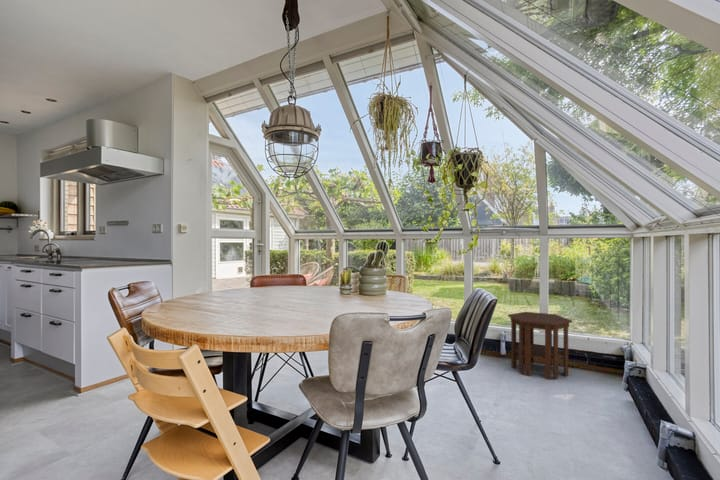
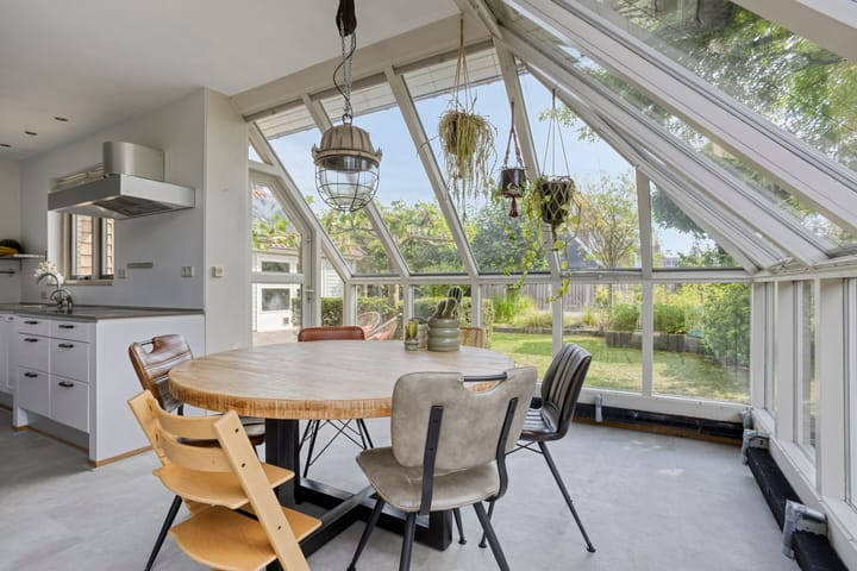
- side table (538, 345)
